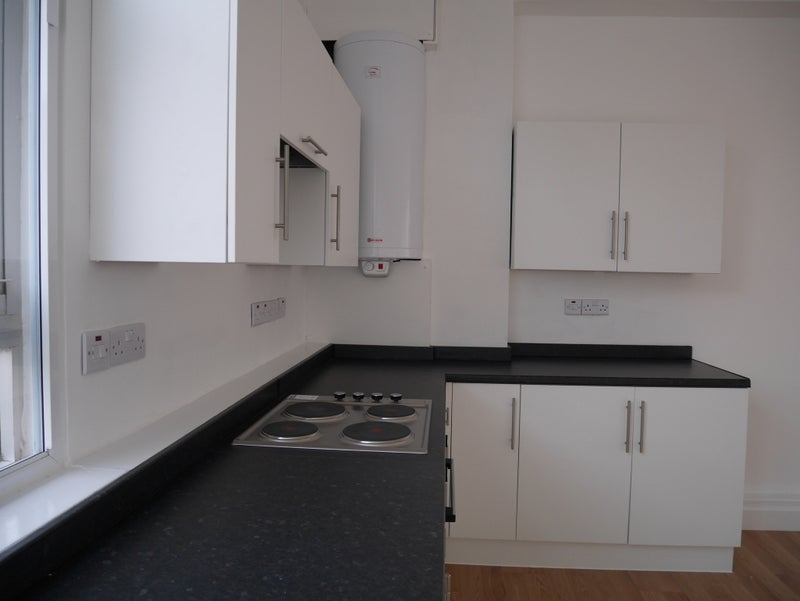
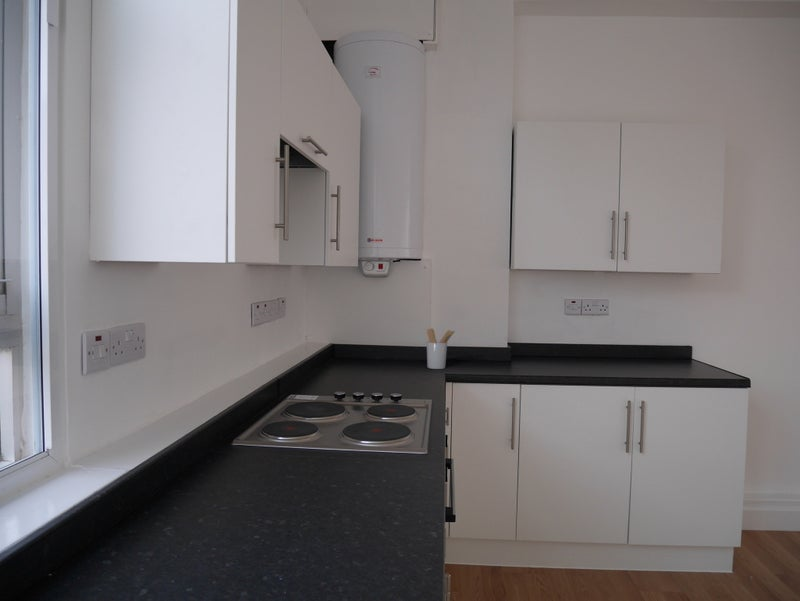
+ utensil holder (440, 348)
